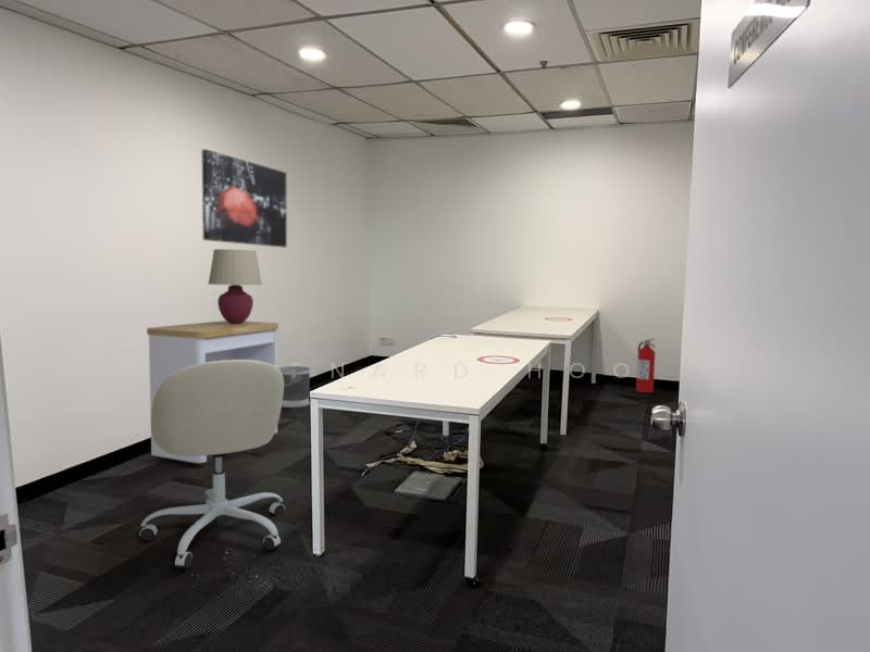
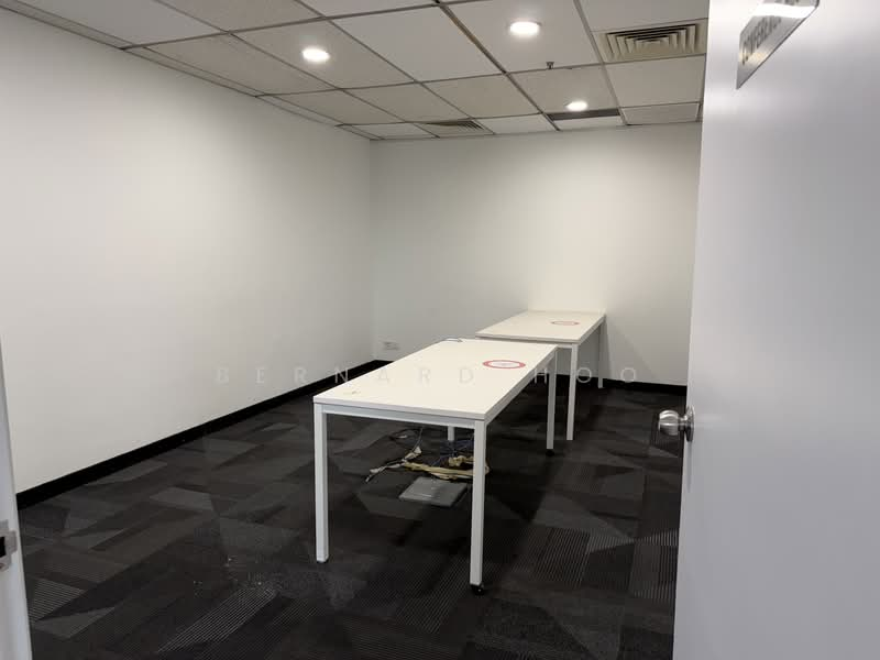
- fire extinguisher (645, 364)
- wastebasket (294, 386)
- wall art (248, 203)
- desk (212, 361)
- office chair (217, 442)
- table lamp (235, 286)
